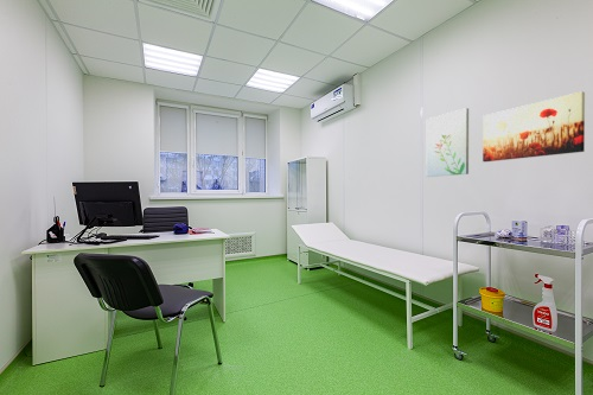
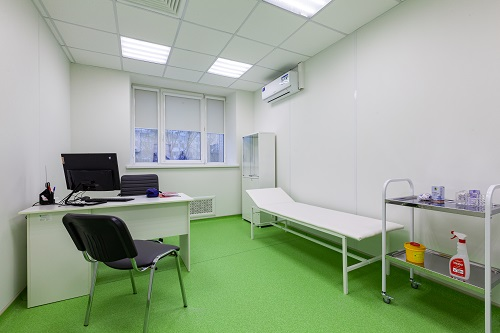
- wall art (446, 145)
- wall art (527, 130)
